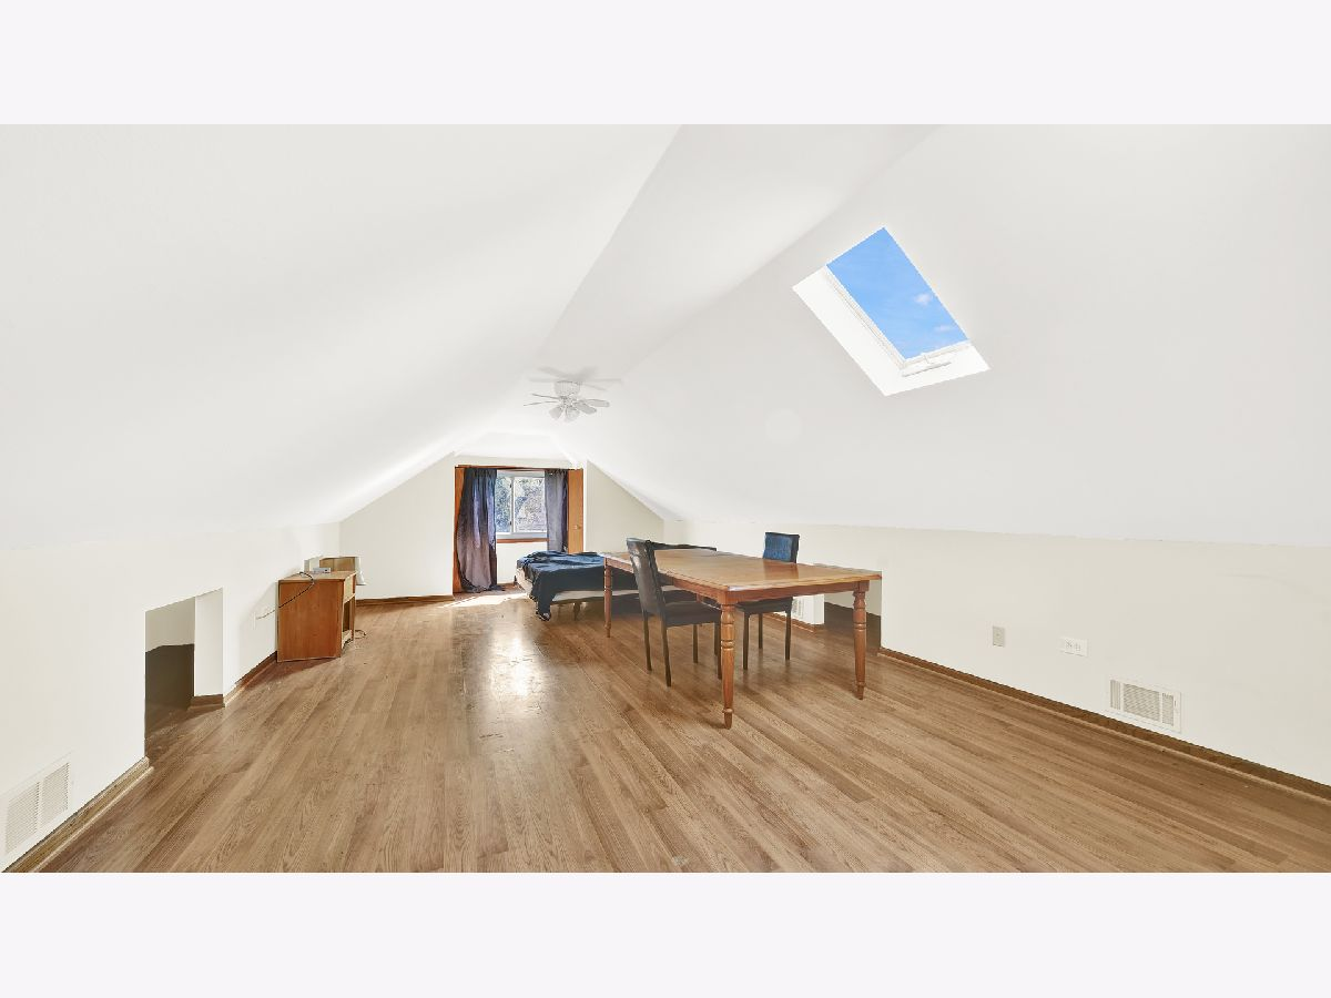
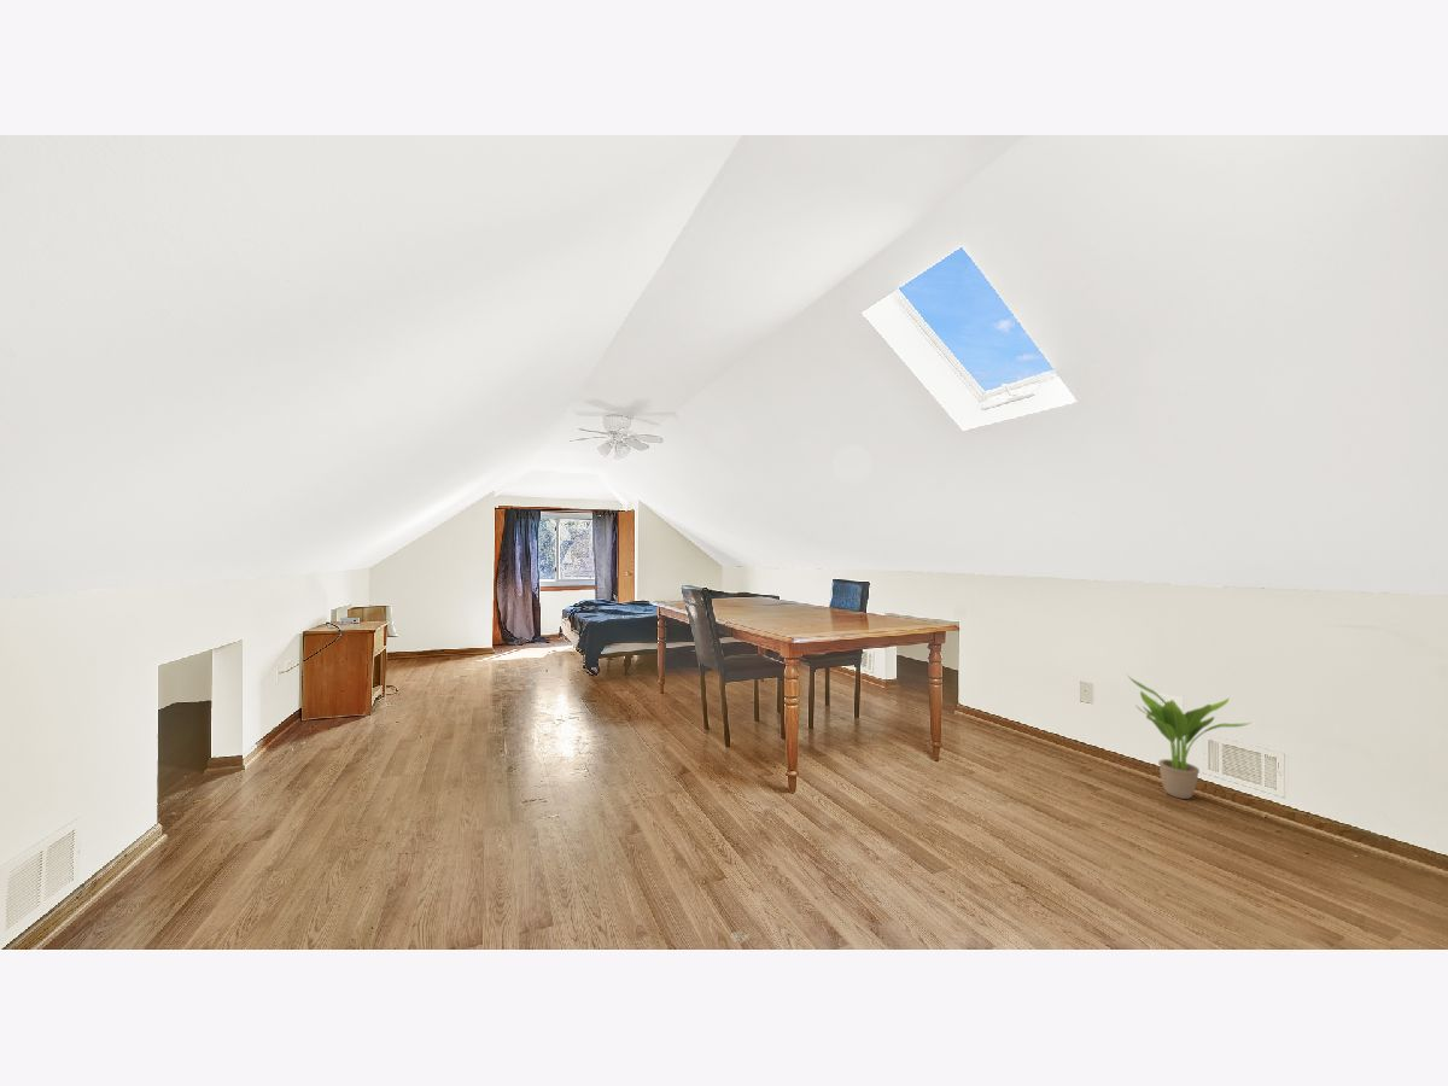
+ potted plant (1176, 738)
